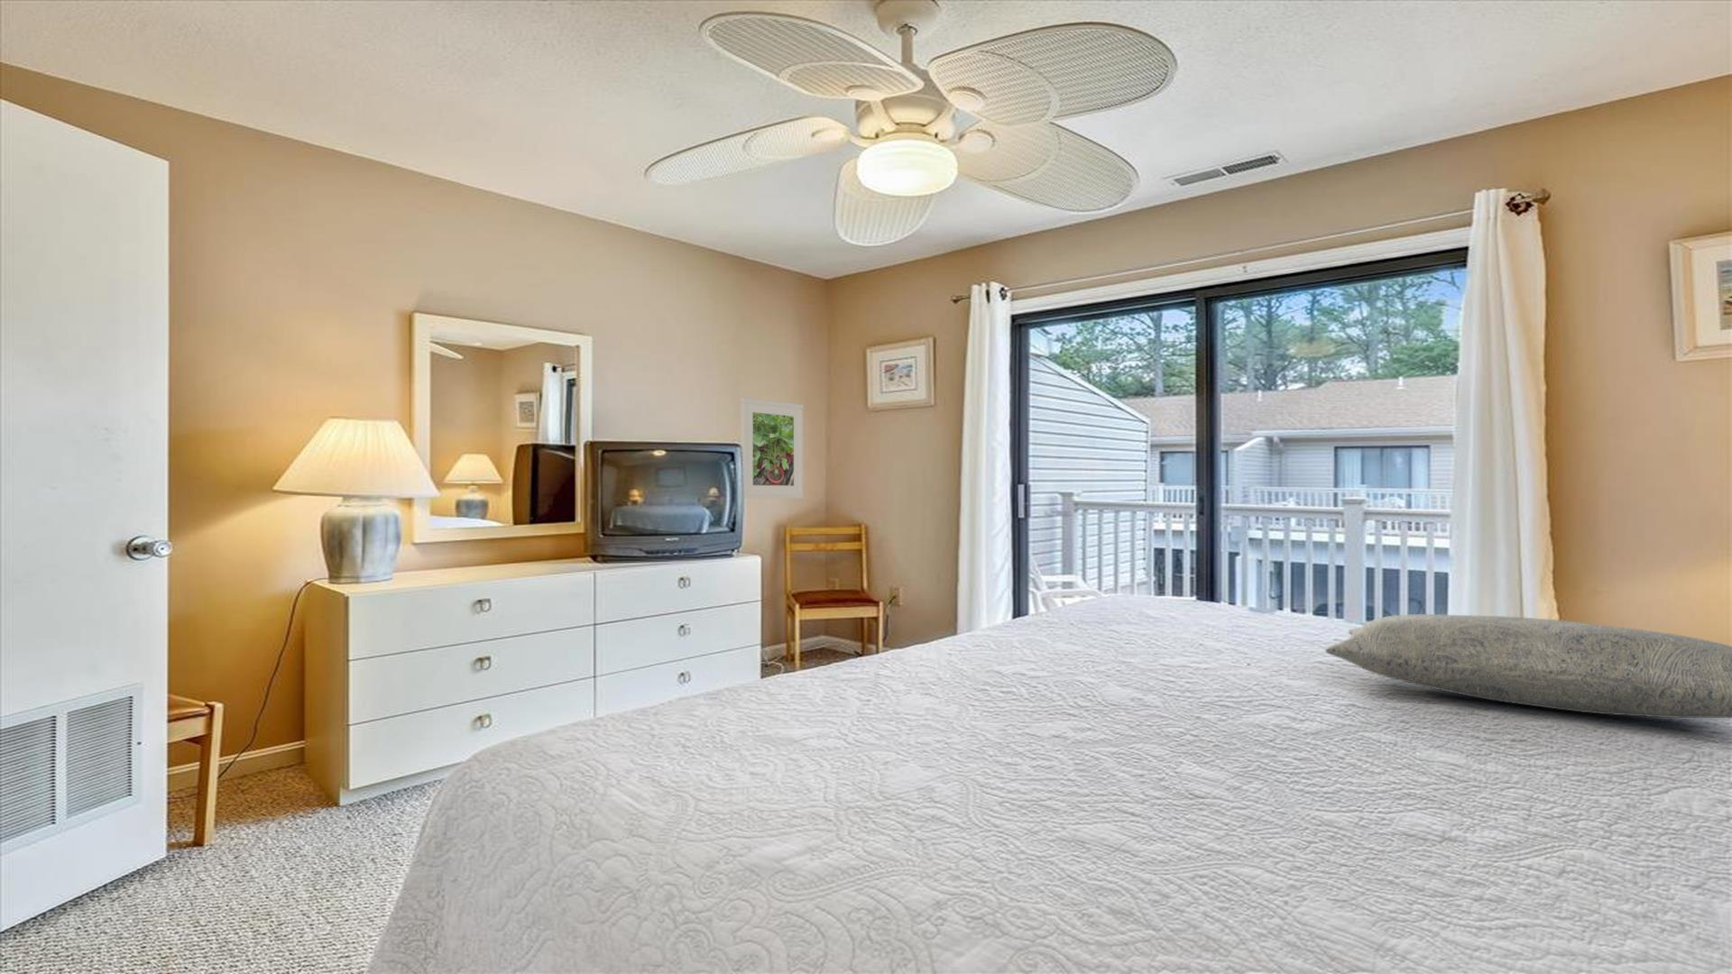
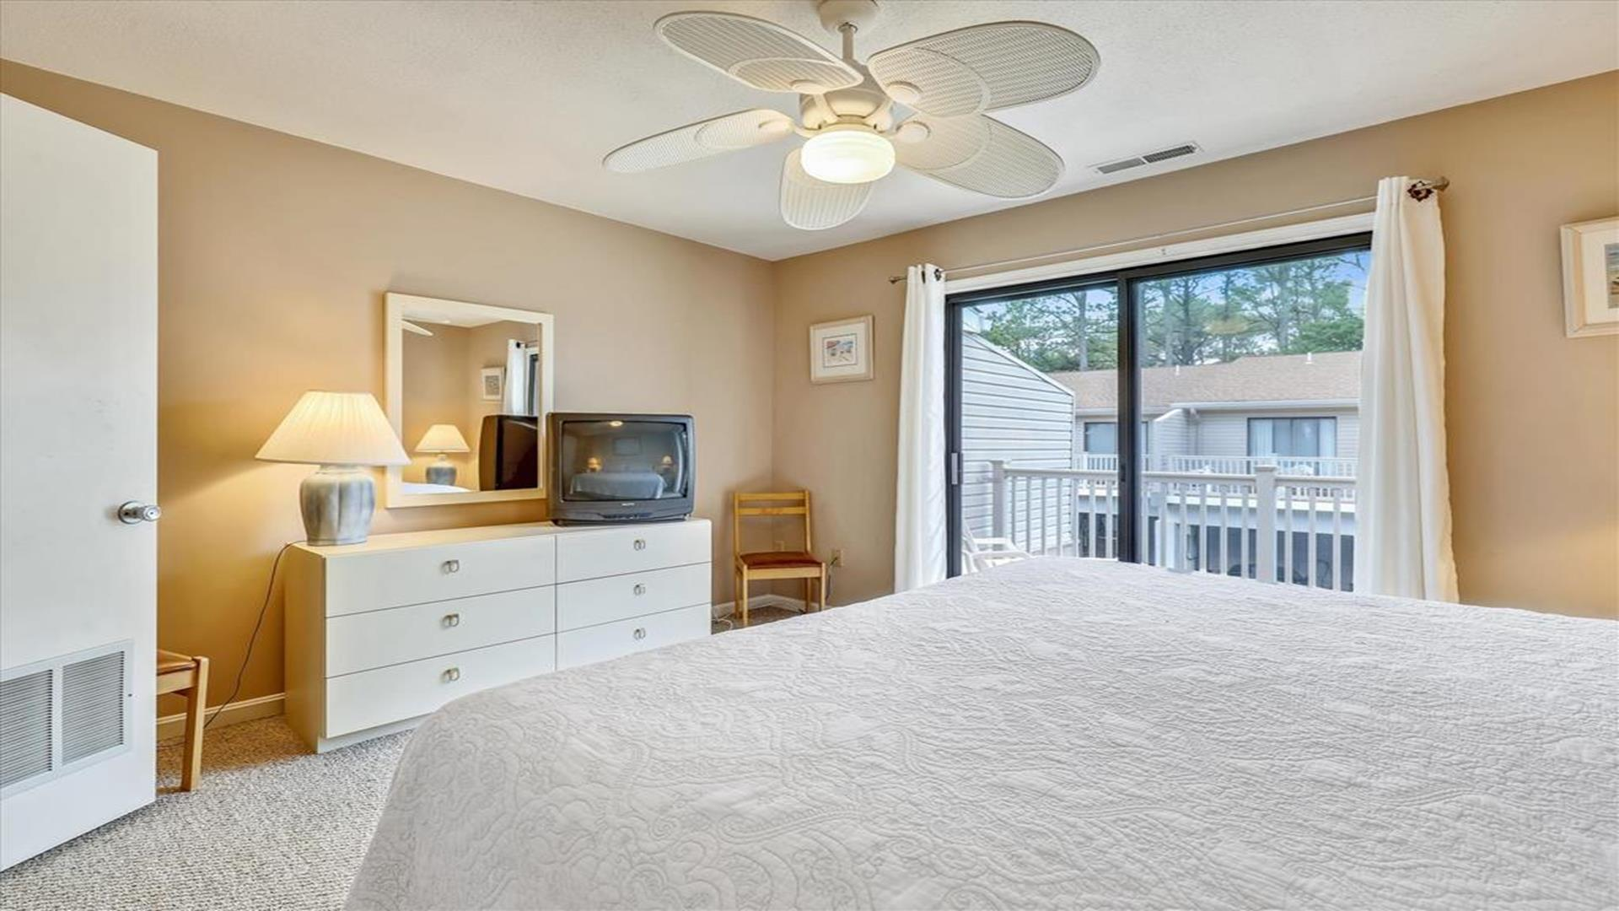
- pillow (1536, 661)
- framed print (773, 450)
